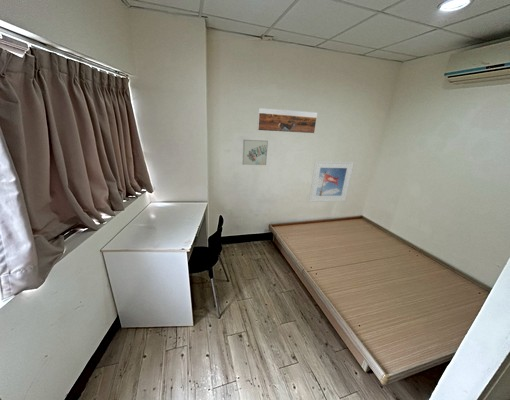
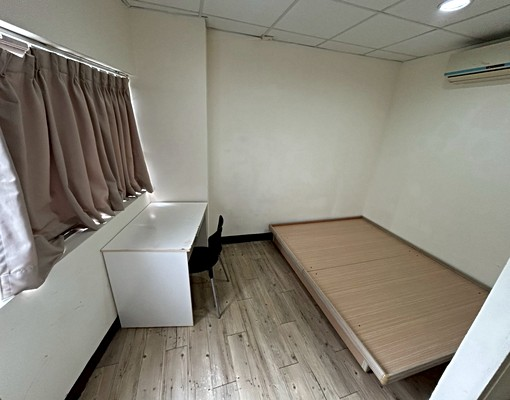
- wall art (255, 152)
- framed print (287, 121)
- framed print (331, 182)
